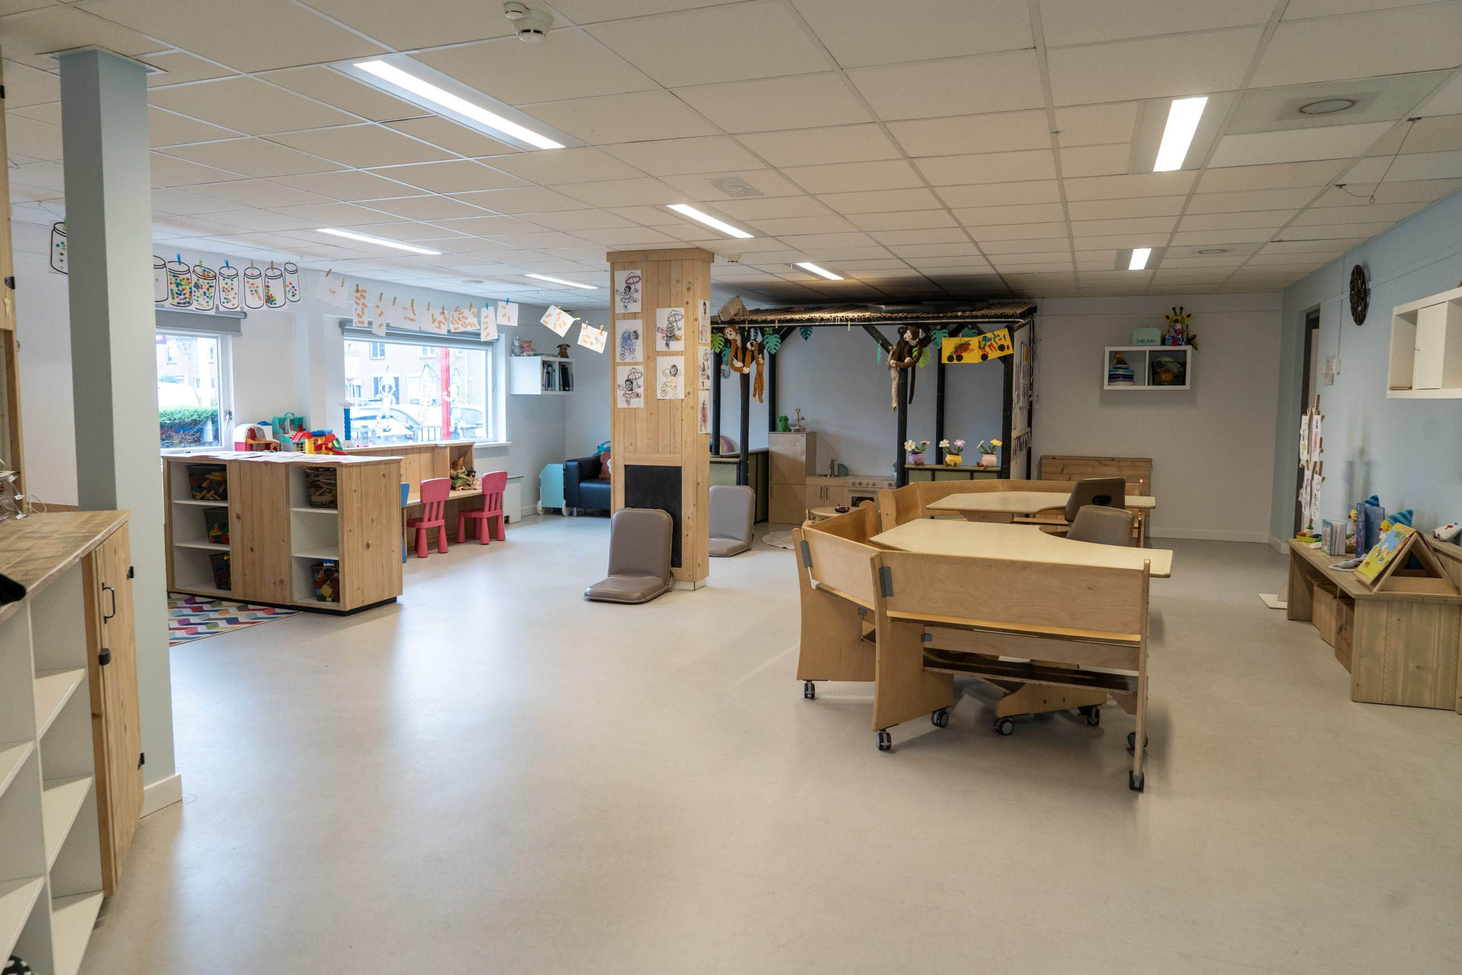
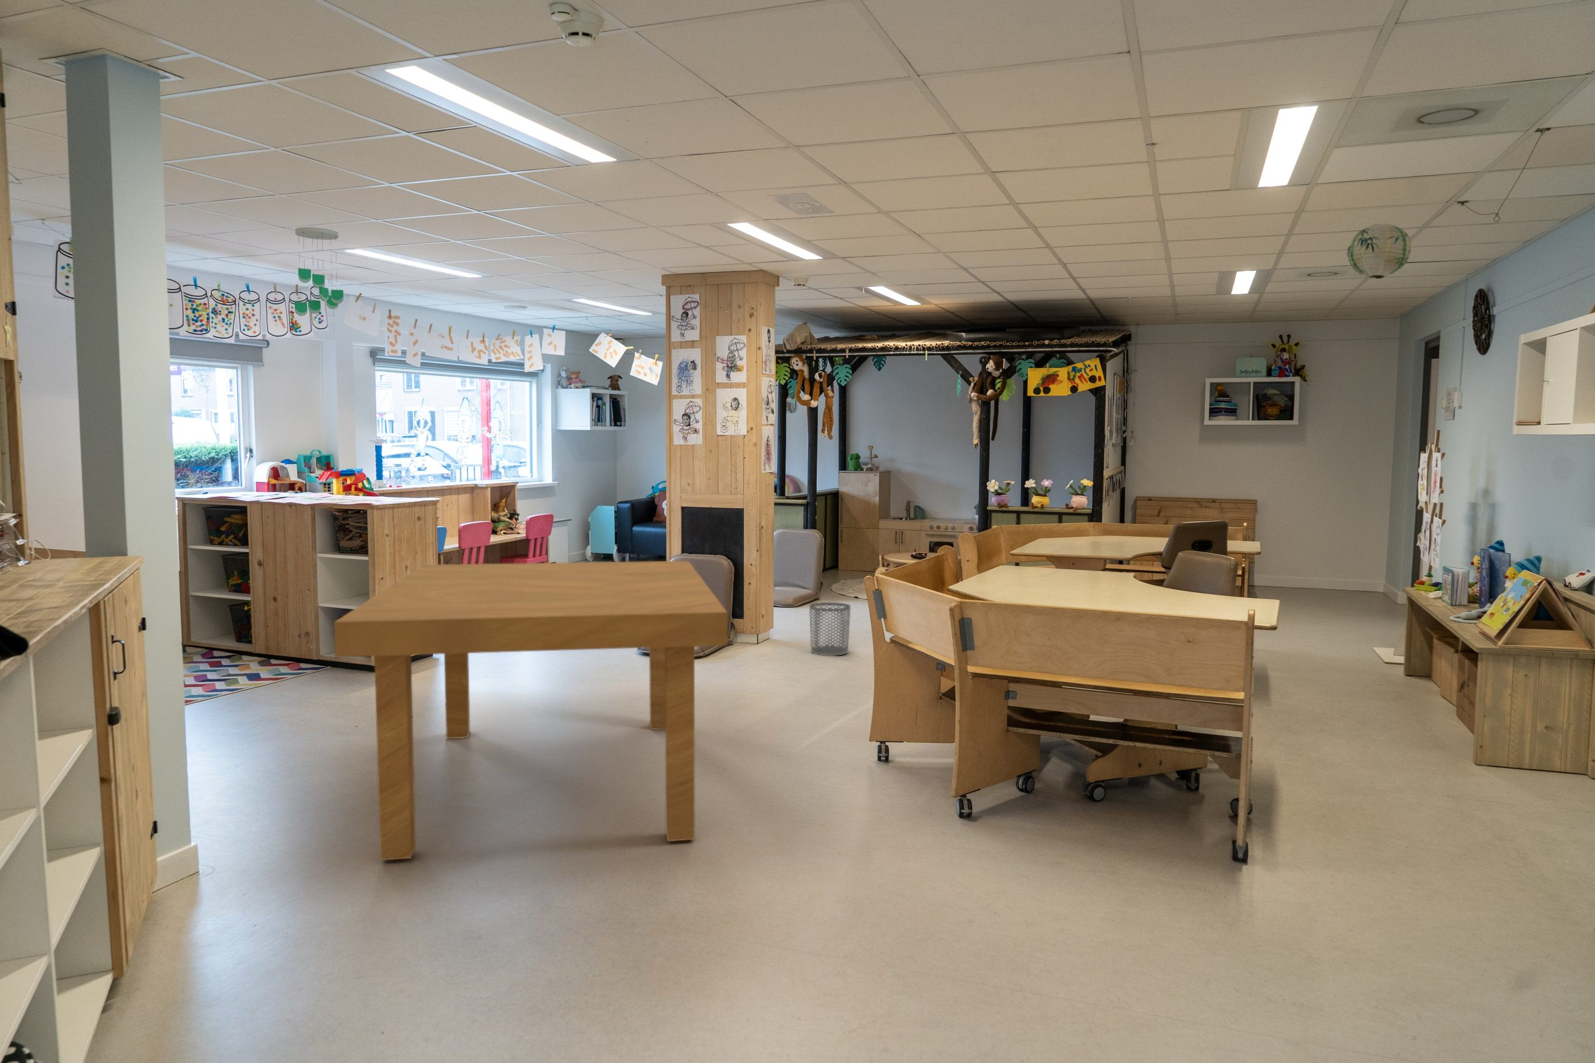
+ paper lantern (1378, 252)
+ waste bin (830, 630)
+ dining table (552, 650)
+ ceiling mobile (318, 274)
